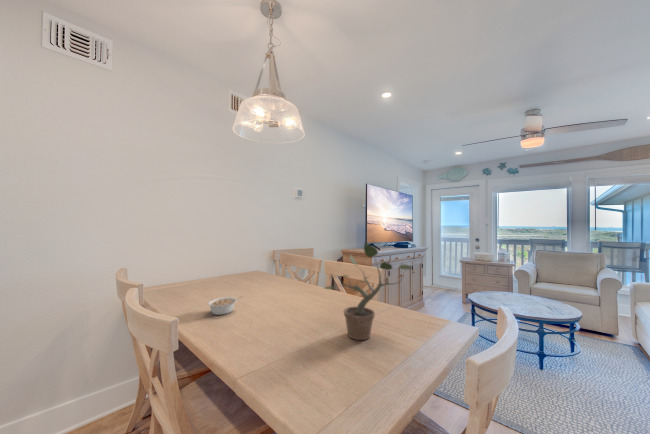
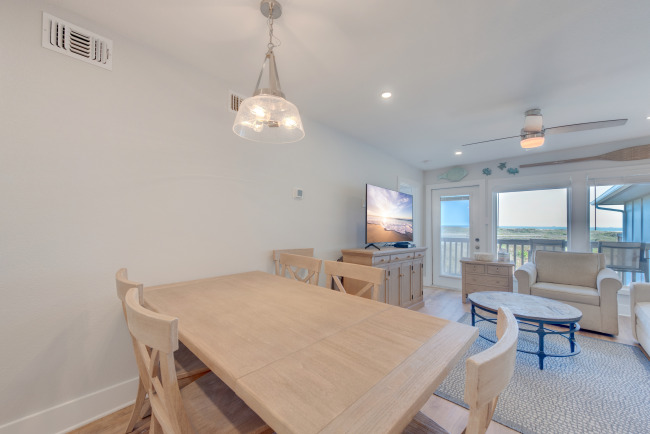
- legume (223, 304)
- potted plant (364, 291)
